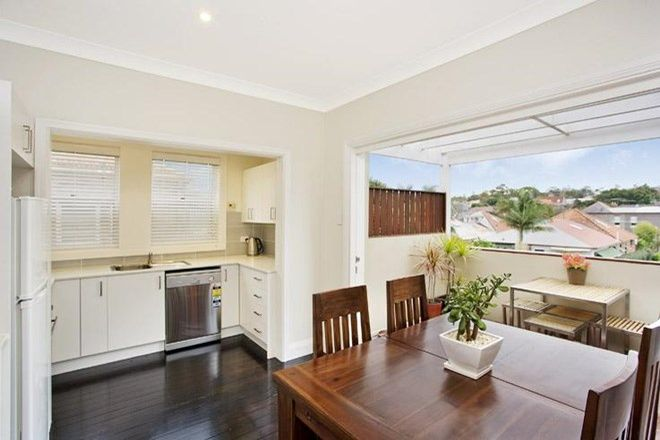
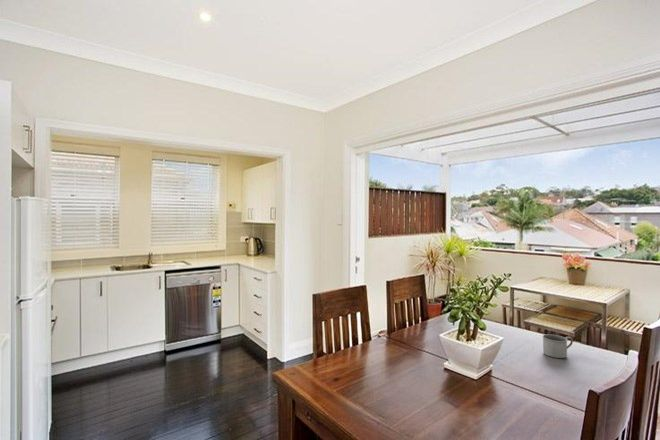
+ mug (556, 345)
